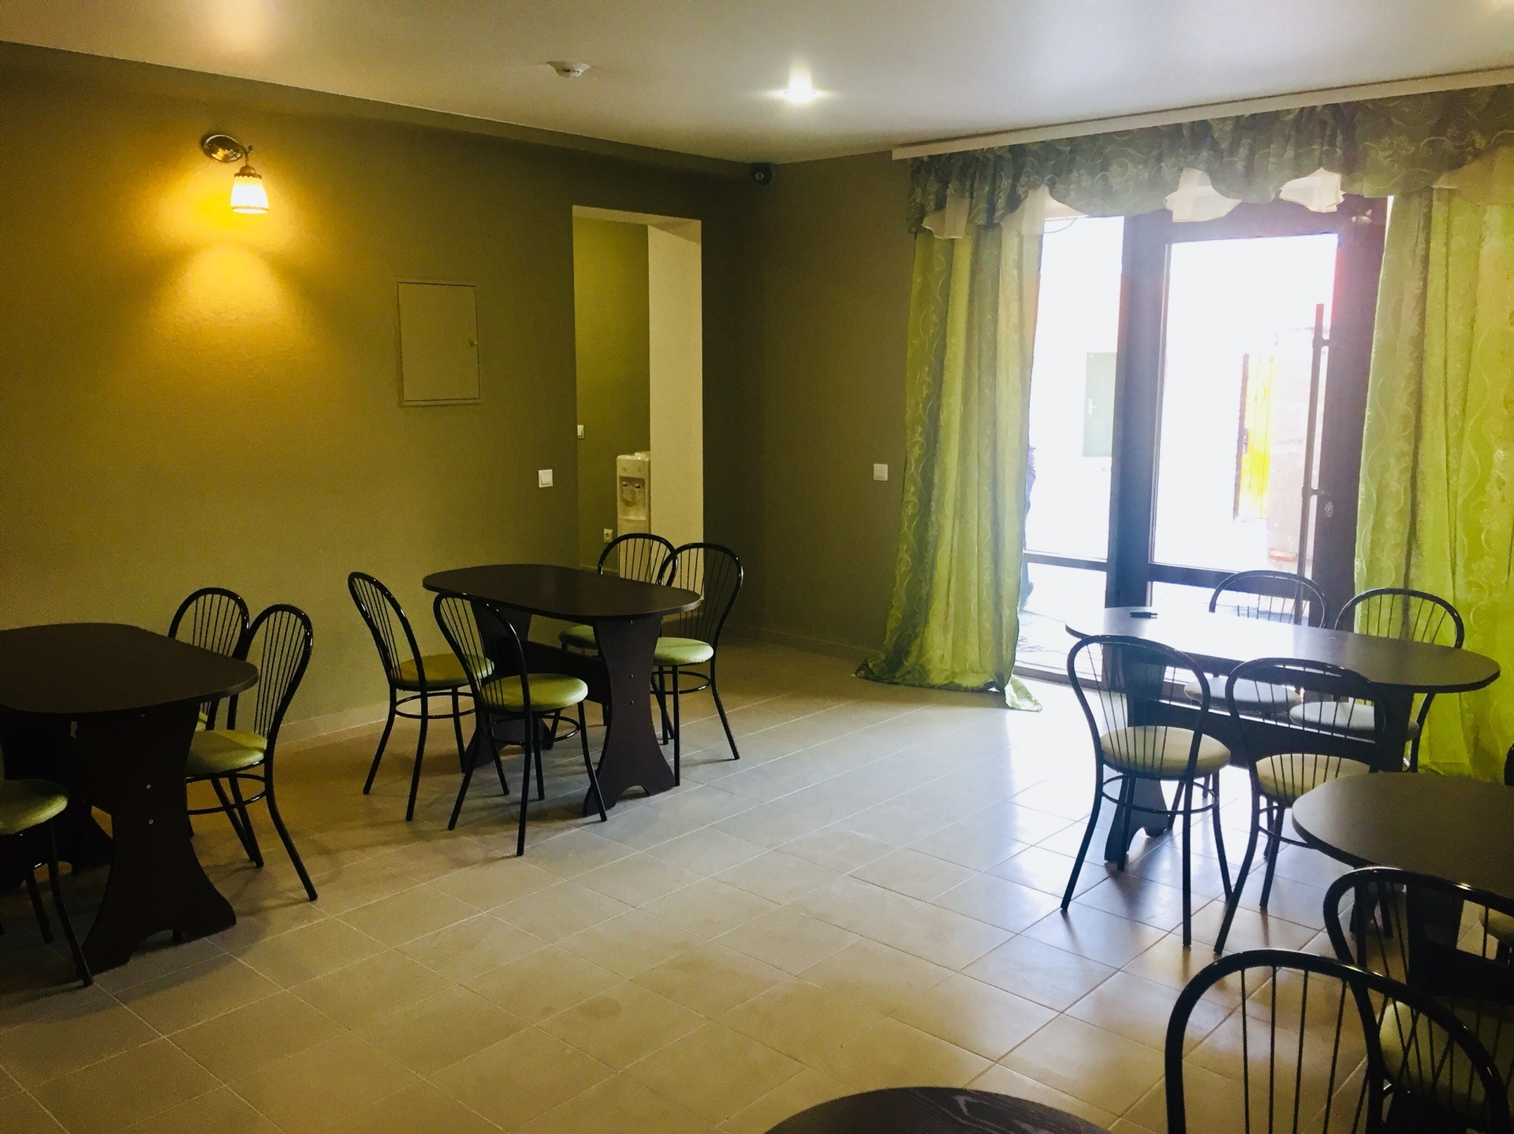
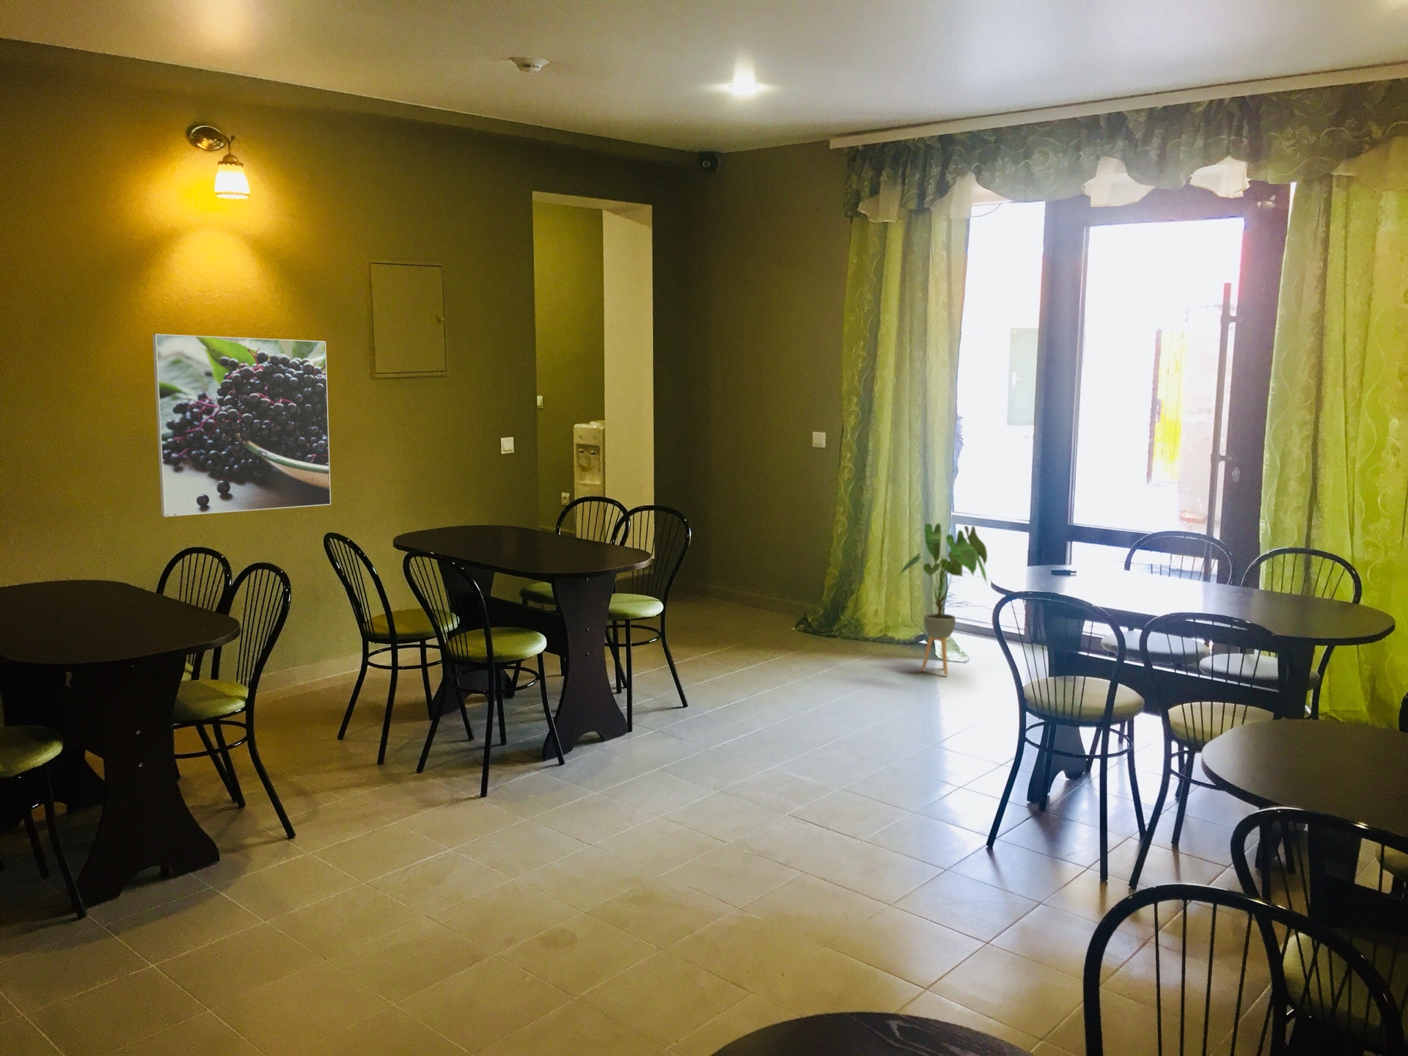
+ house plant (946, 598)
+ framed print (247, 425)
